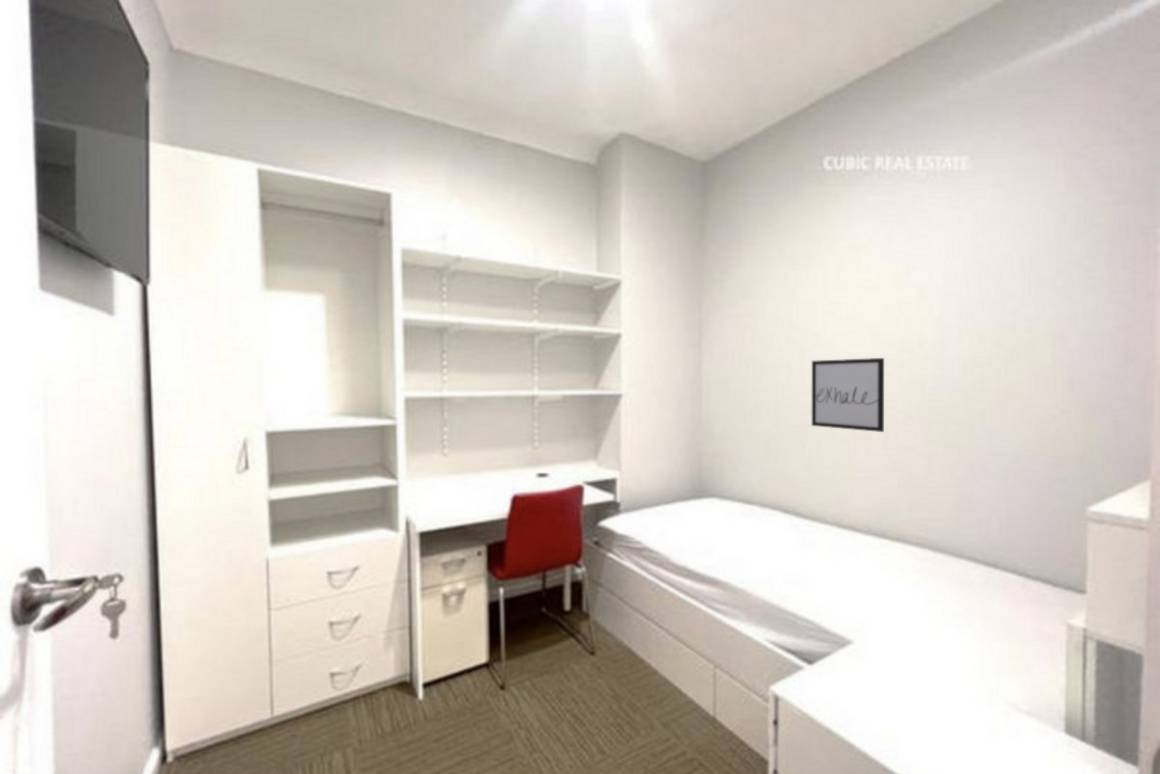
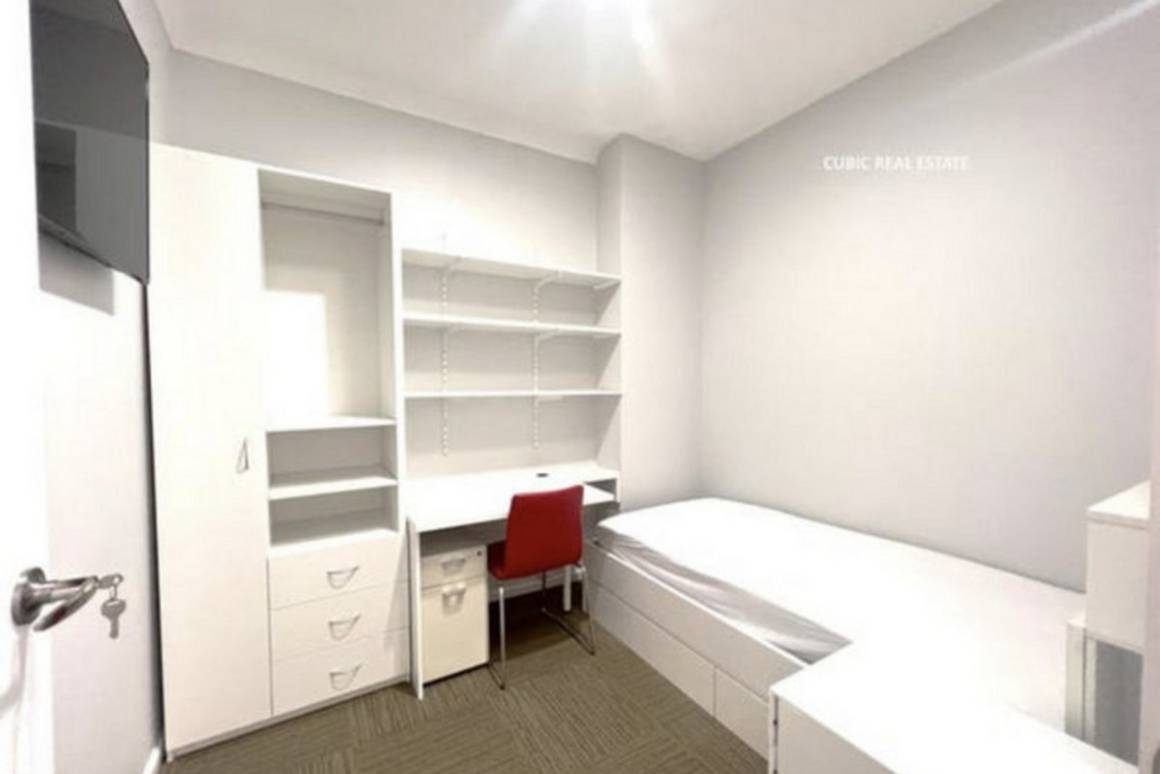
- wall art (845, 394)
